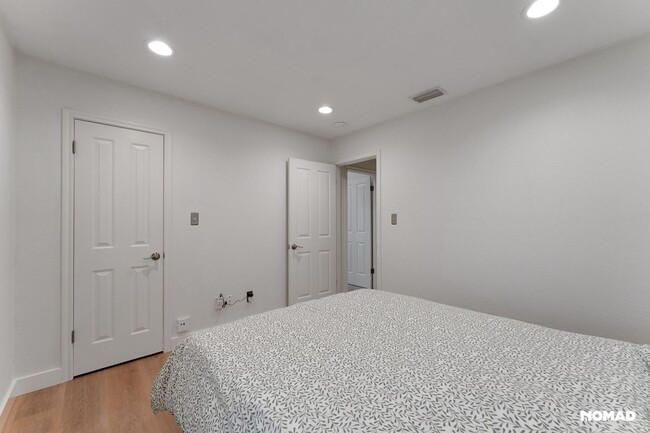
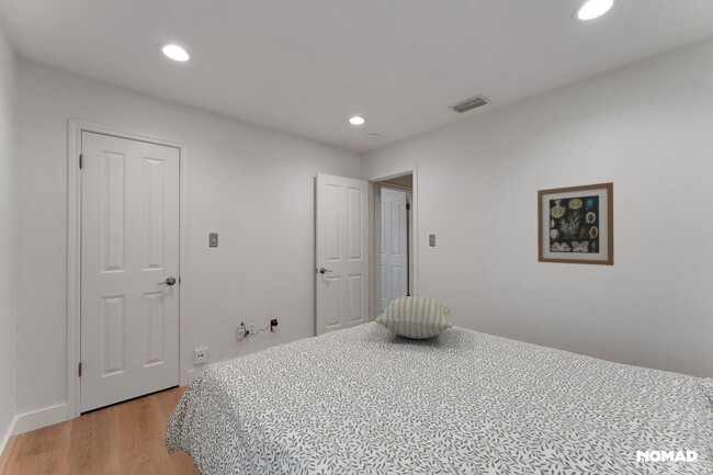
+ pillow (415, 315)
+ wall art (573, 225)
